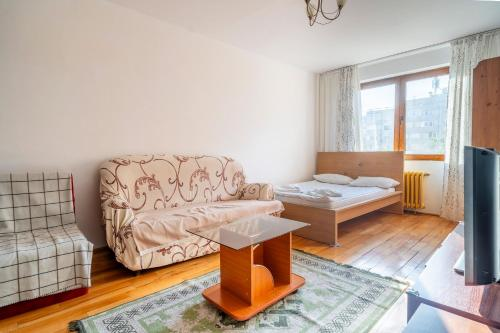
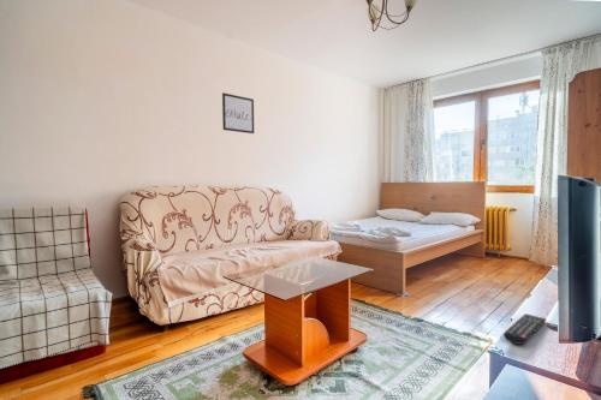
+ remote control (525, 328)
+ wall art (238, 113)
